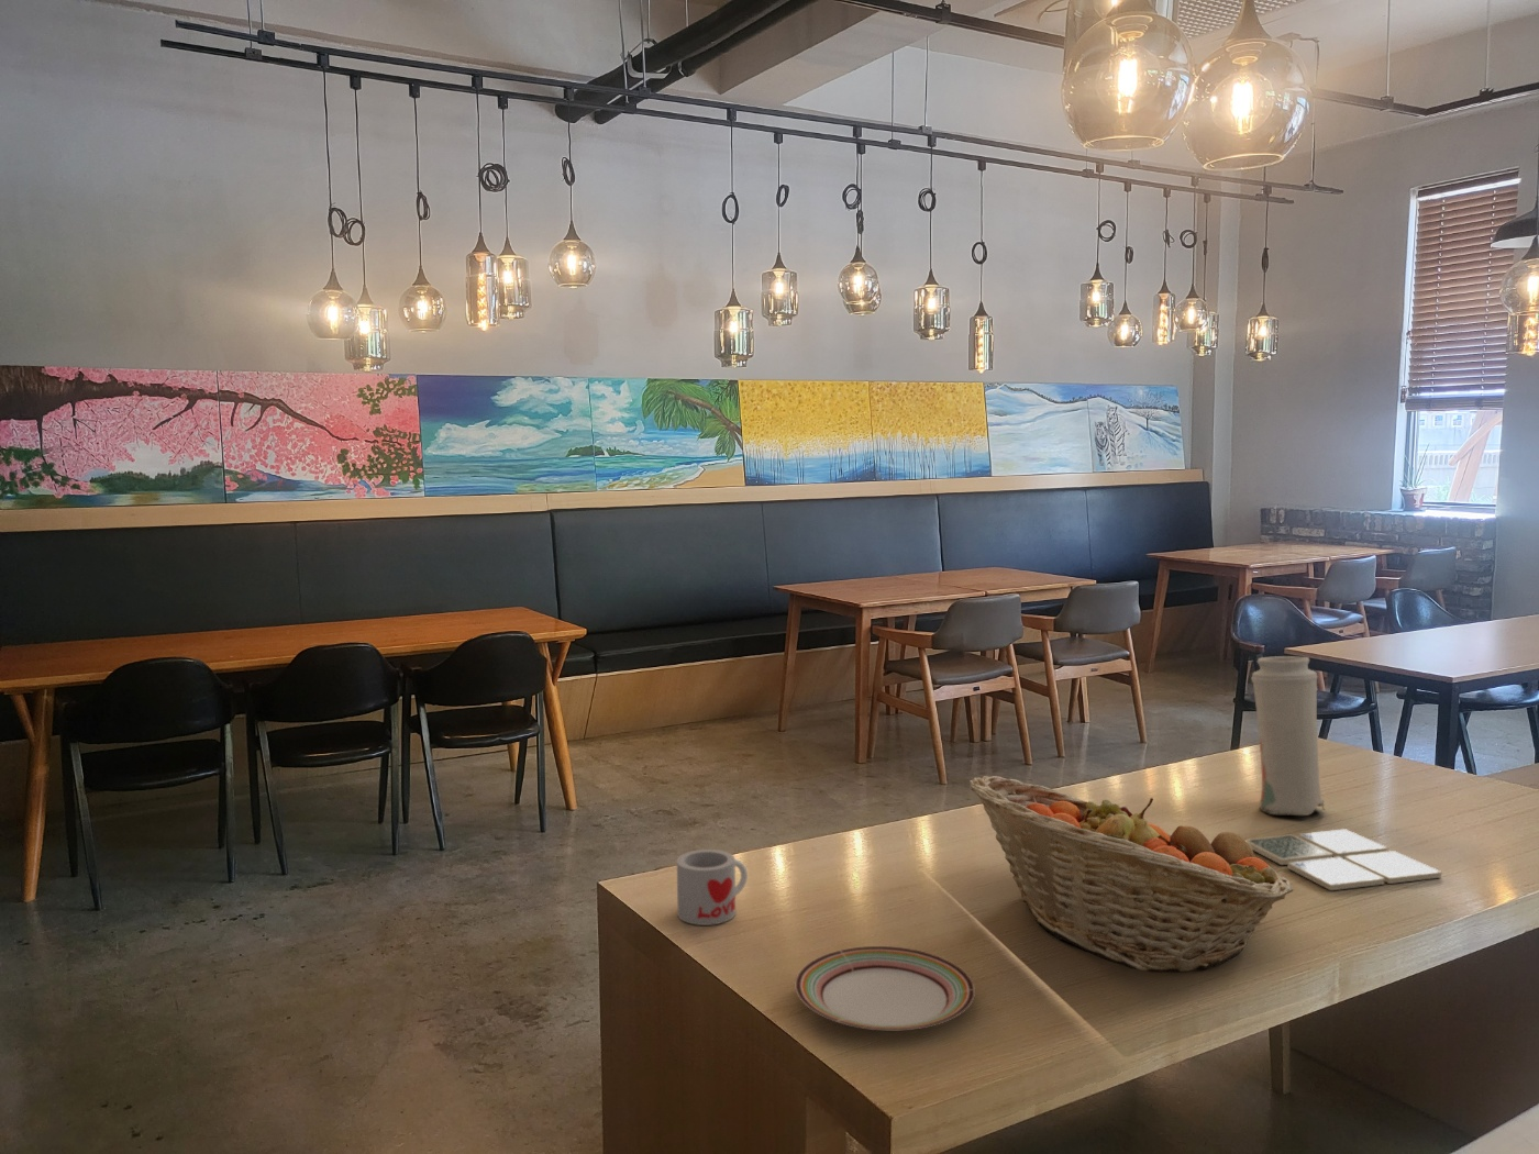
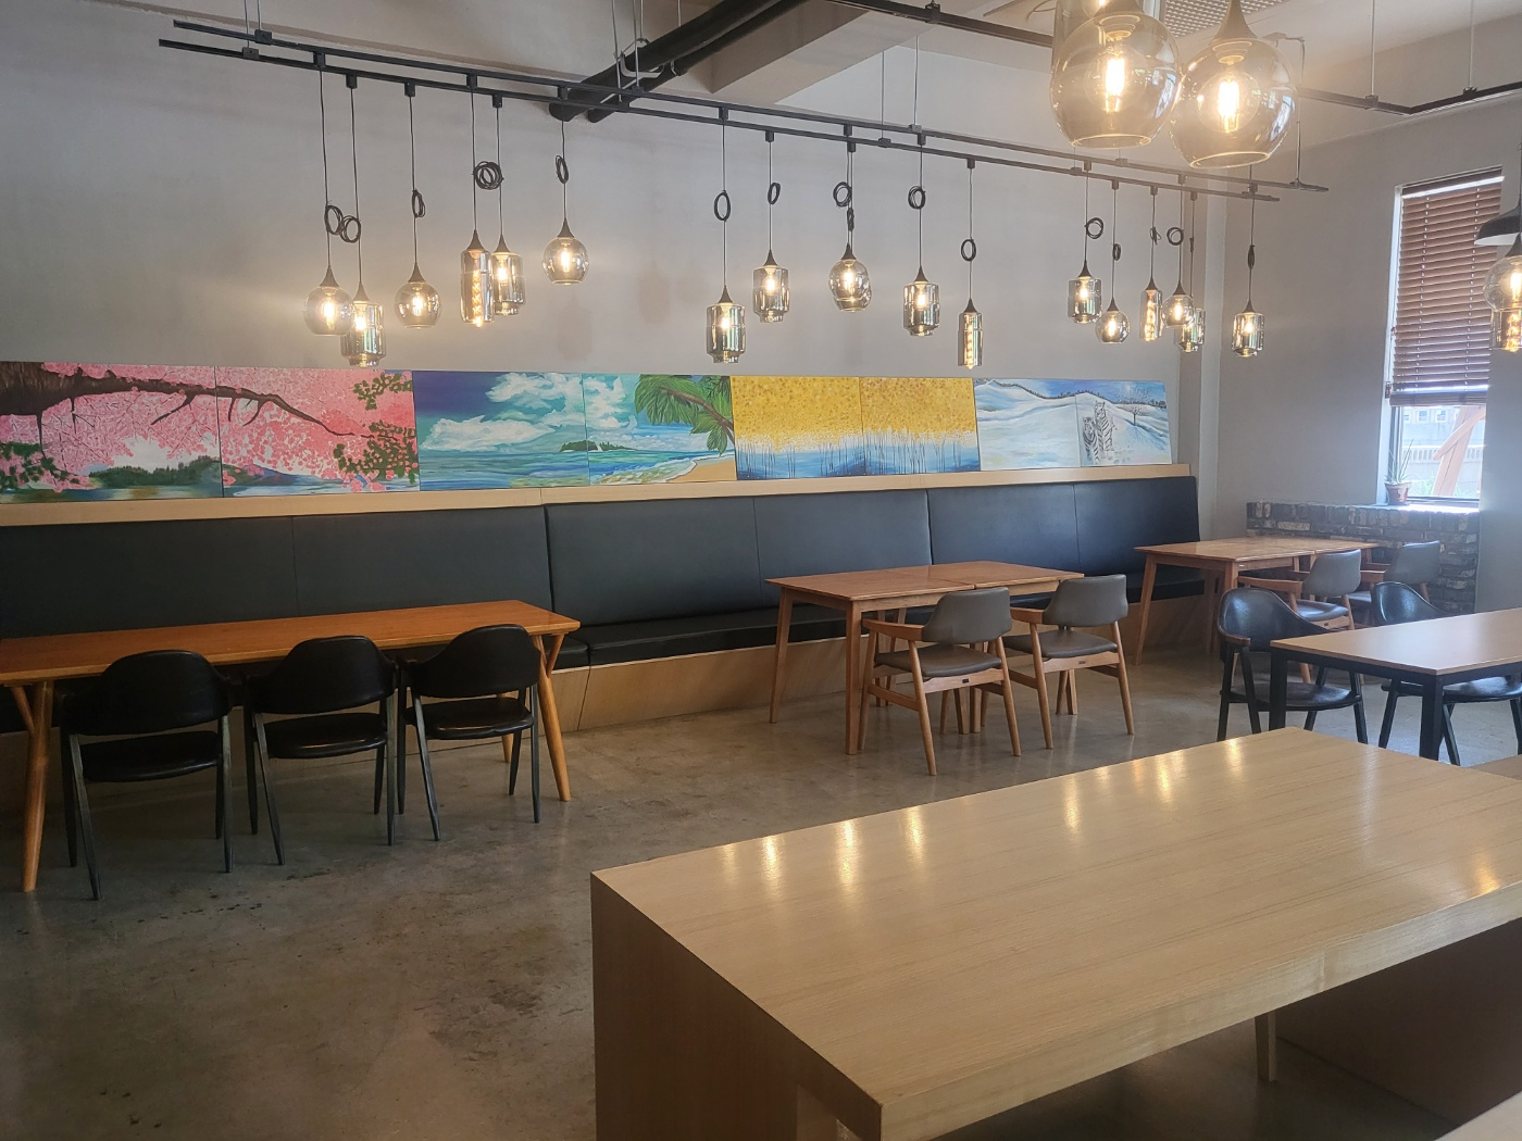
- plate (883, 992)
- mug (715, 884)
- vase (1287, 733)
- fruit basket (1119, 856)
- drink coaster (1338, 857)
